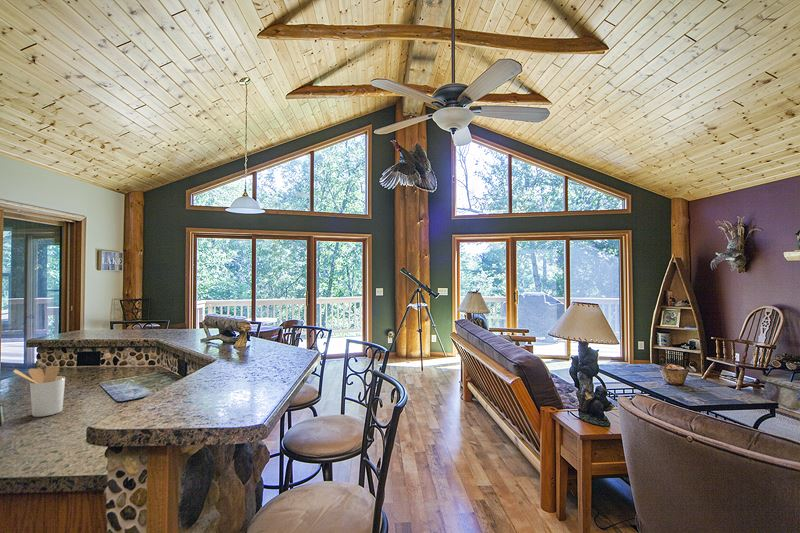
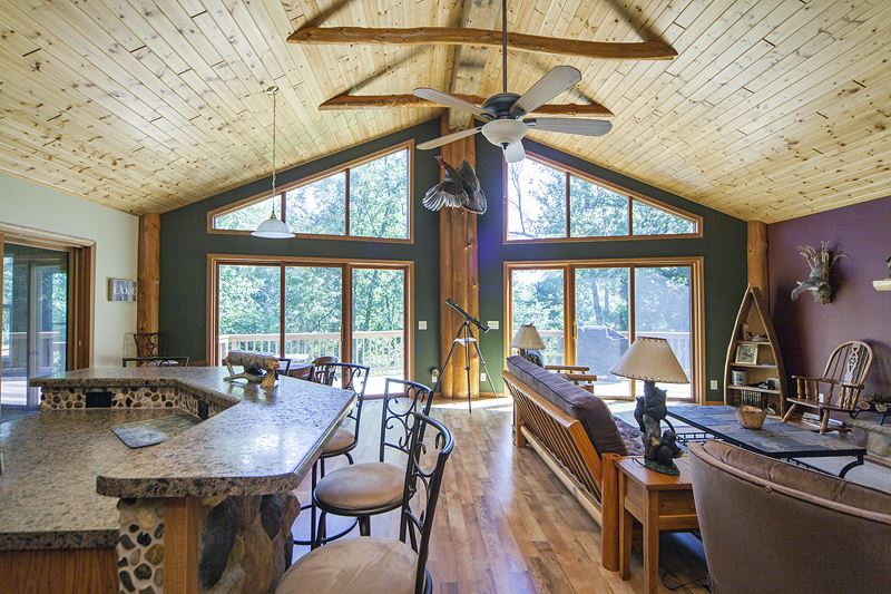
- utensil holder (38, 389)
